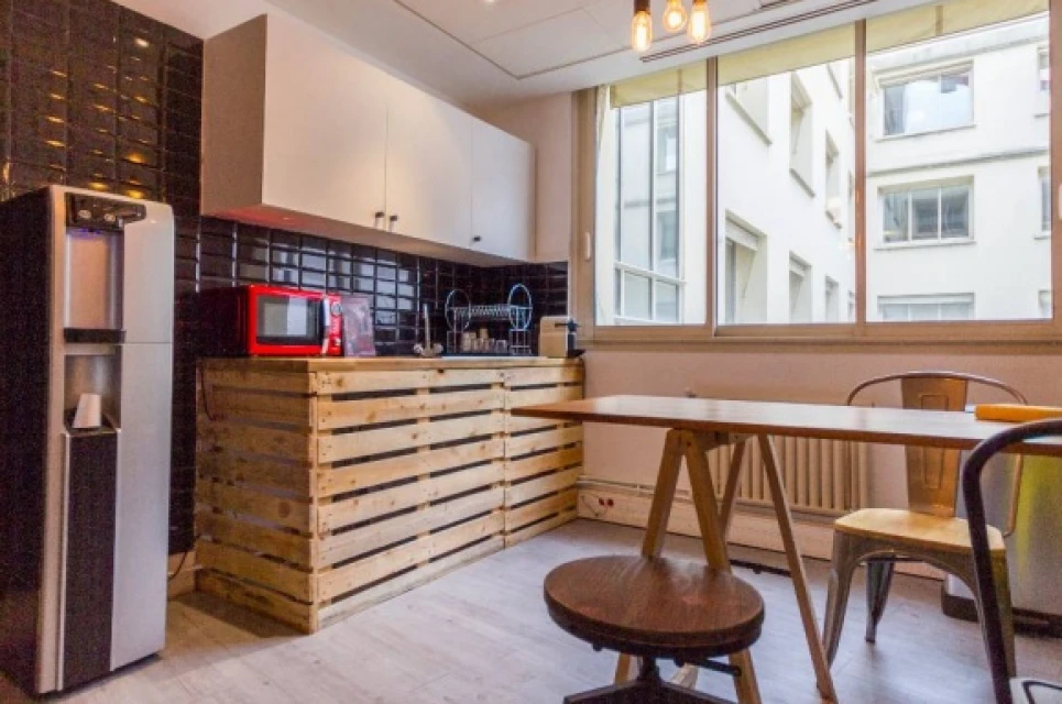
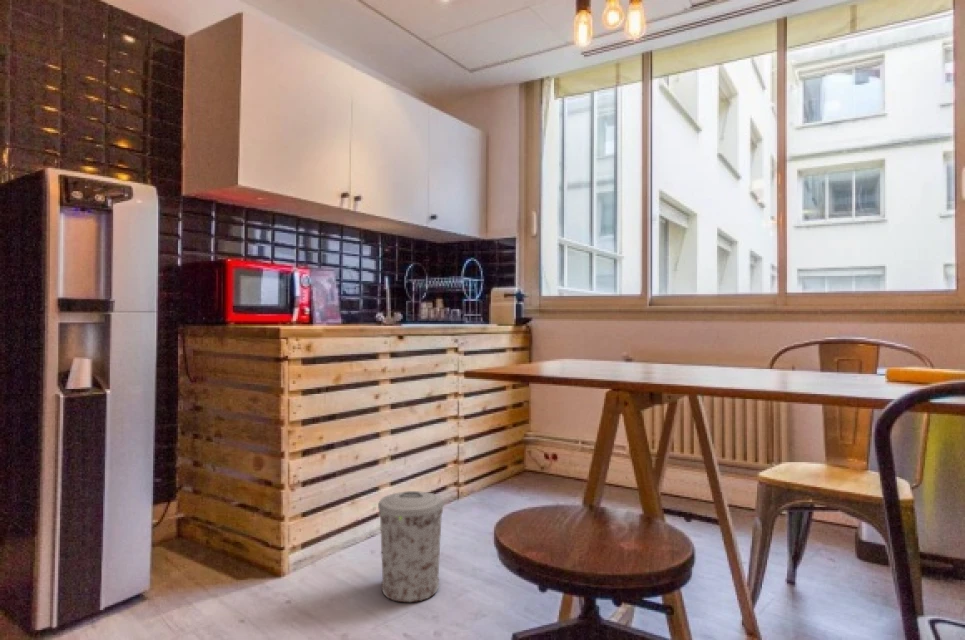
+ trash can (410, 540)
